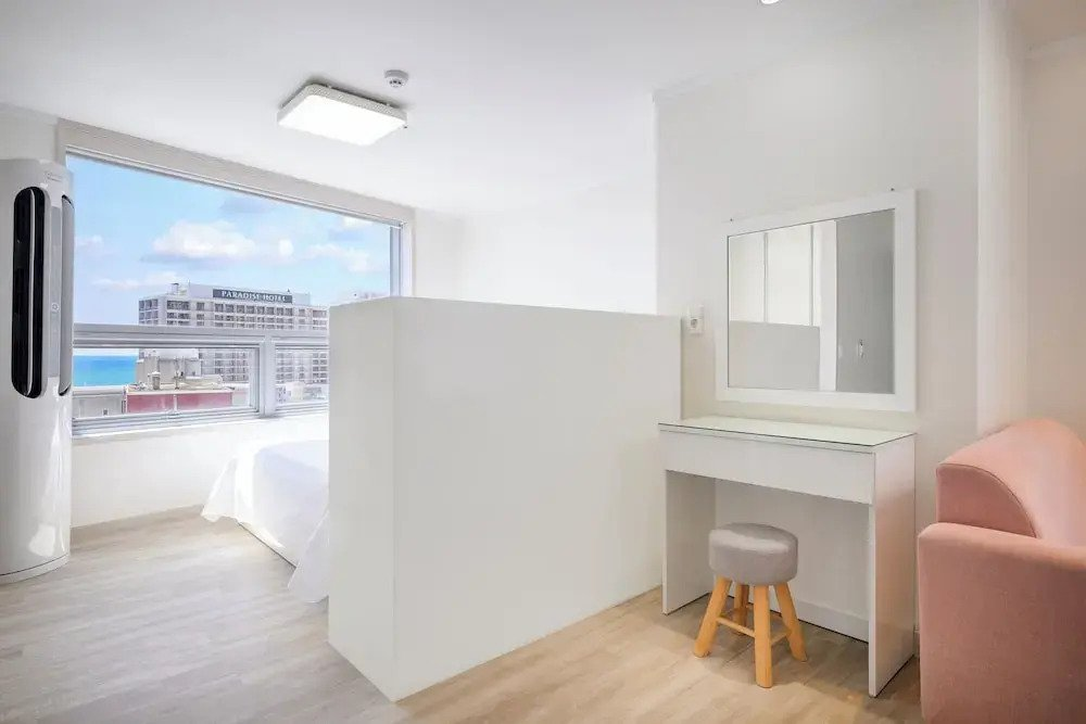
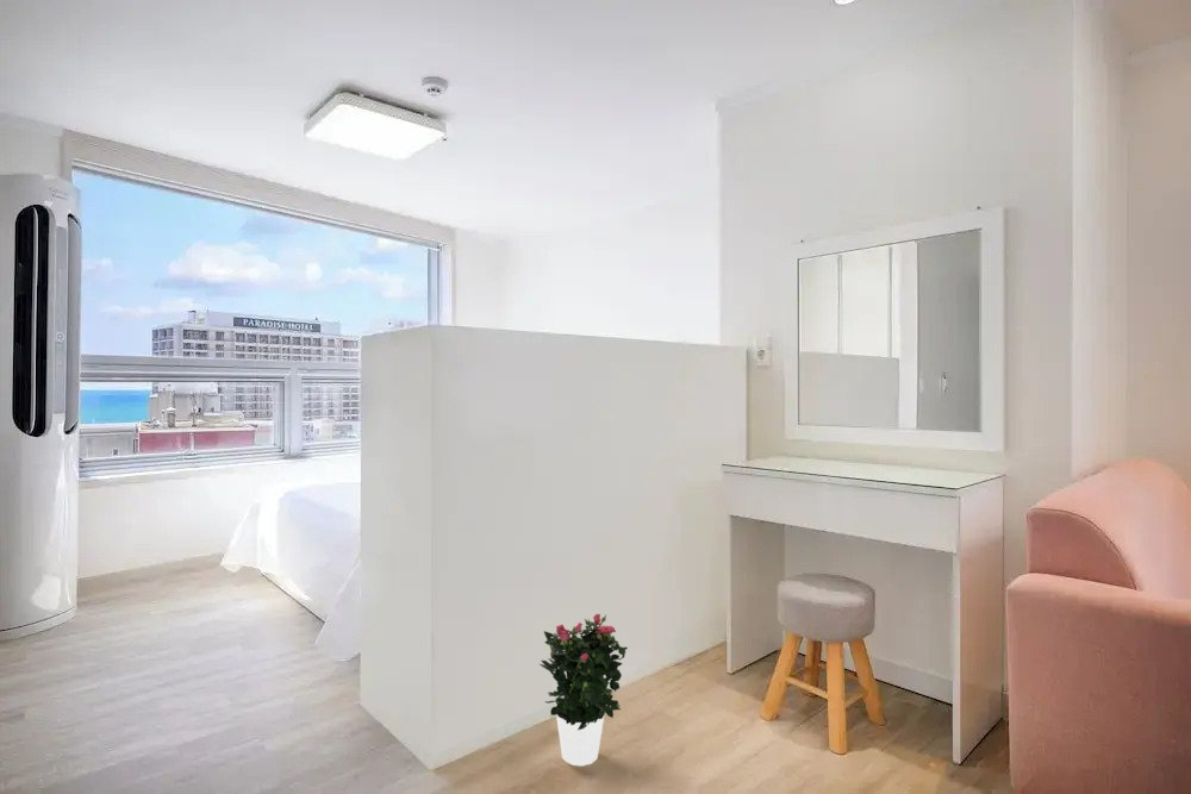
+ potted flower (581, 688)
